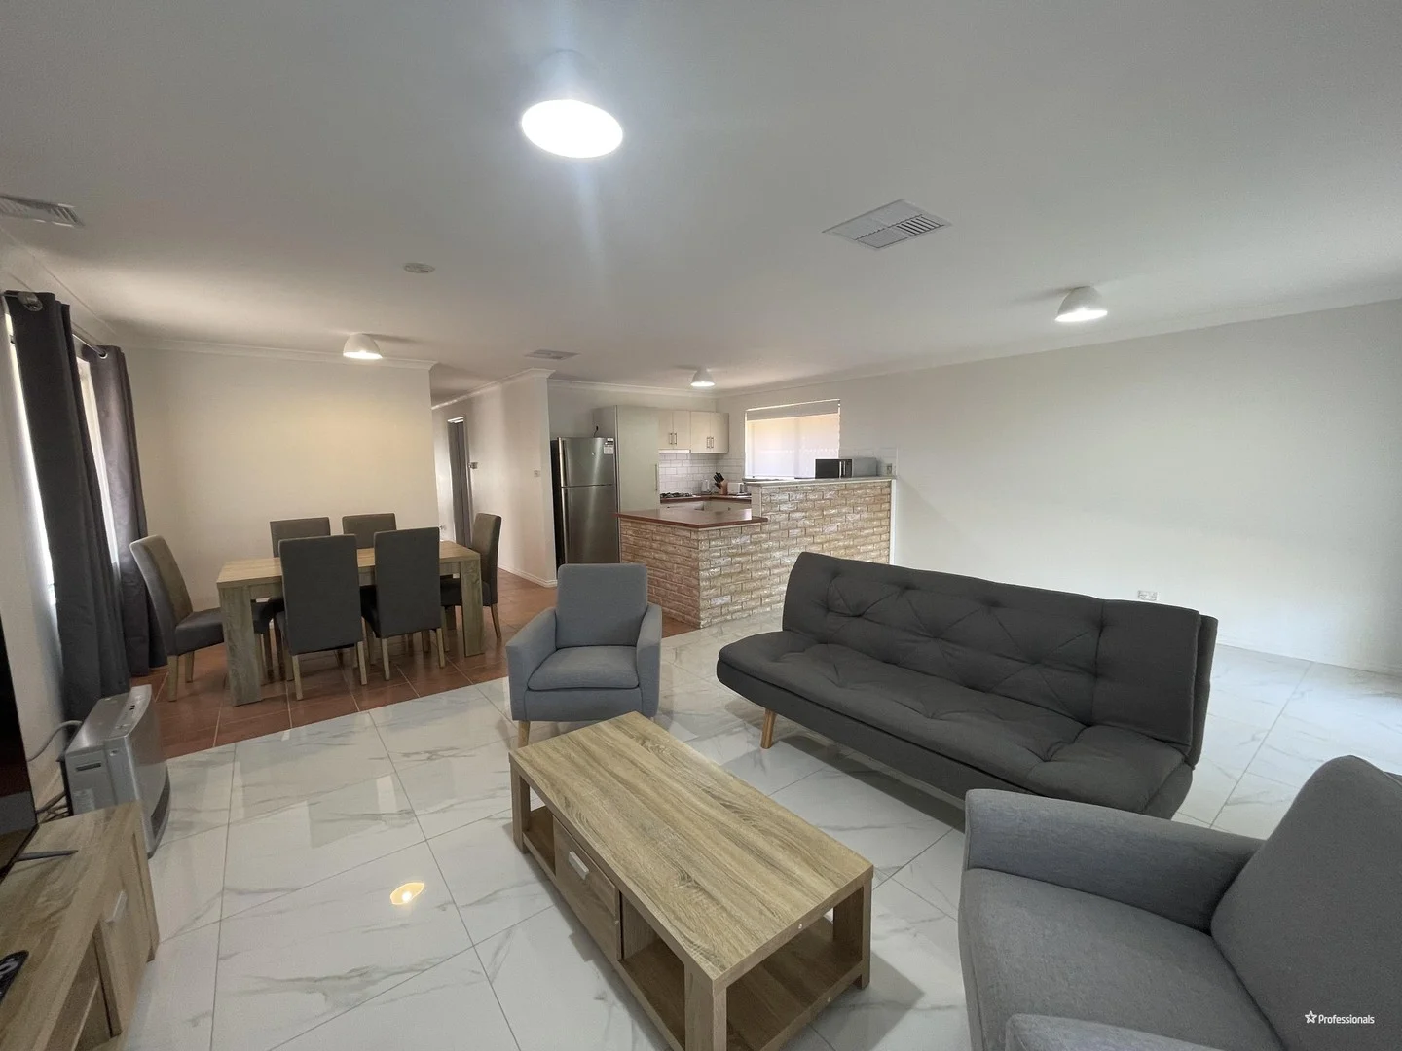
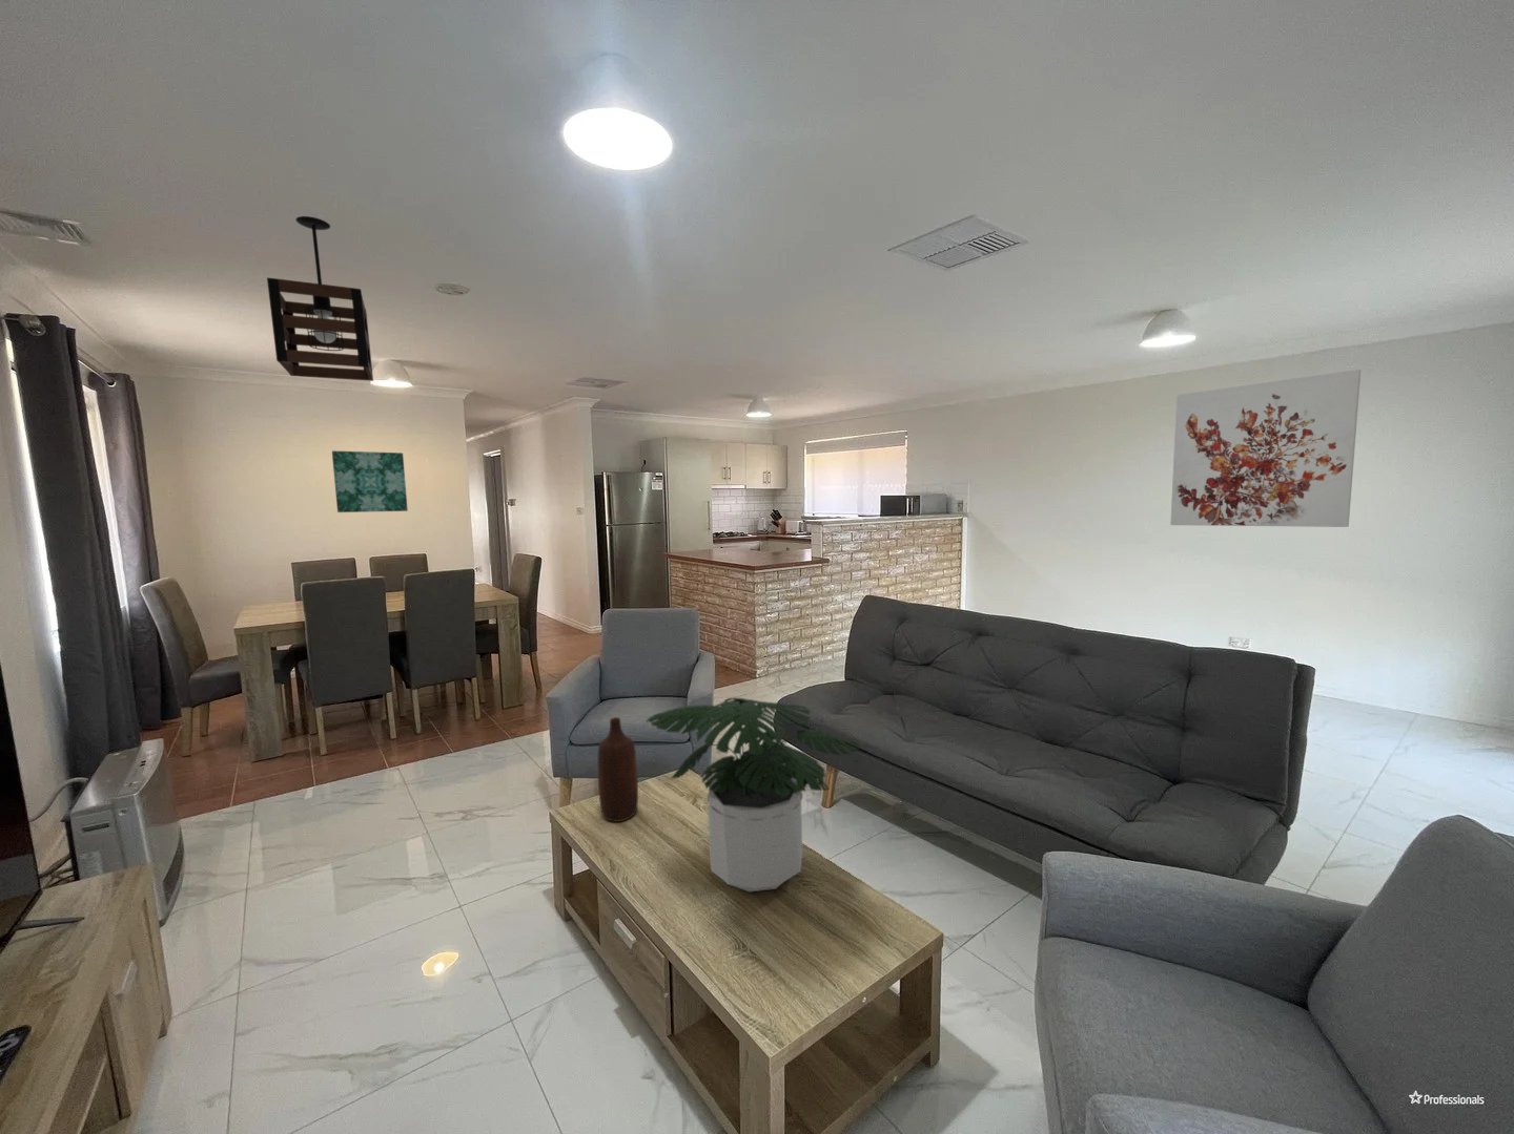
+ wall art (370, 482)
+ bottle (618, 766)
+ potted plant (753, 778)
+ wall art (1255, 456)
+ pendant light (321, 297)
